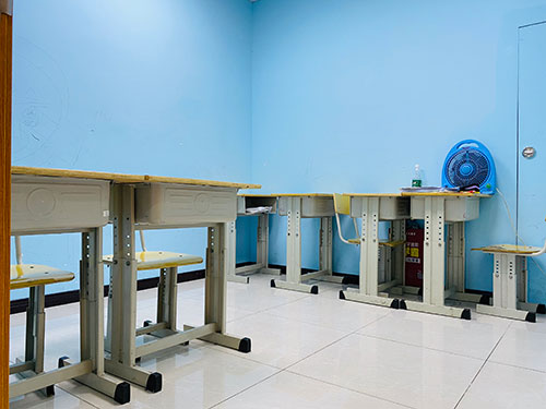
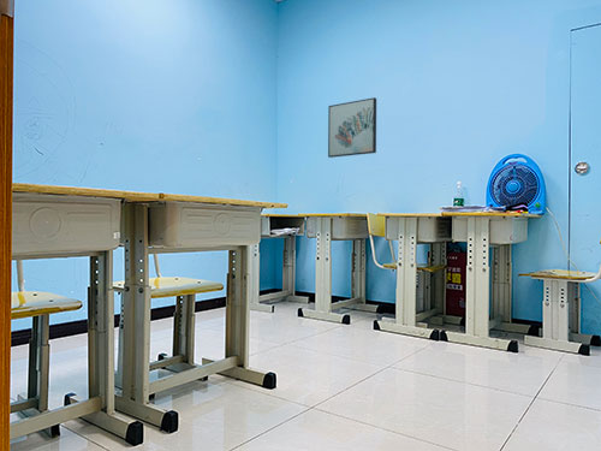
+ wall art (351, 127)
